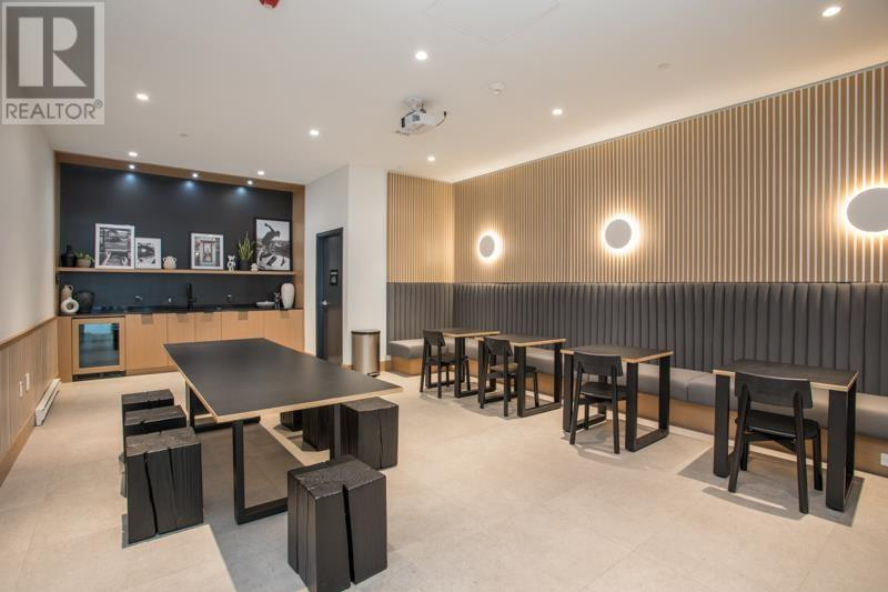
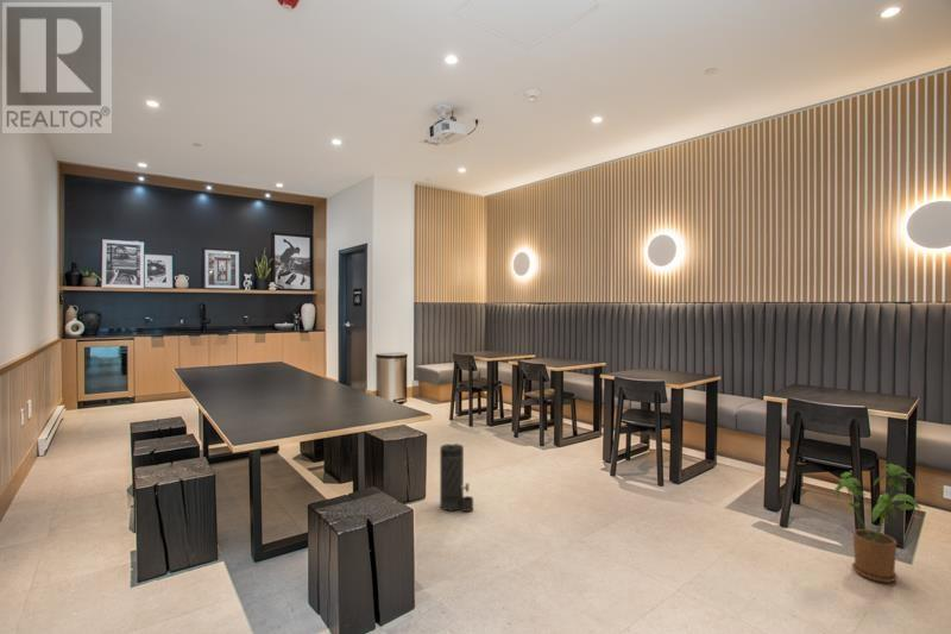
+ house plant (881, 520)
+ canister (455, 475)
